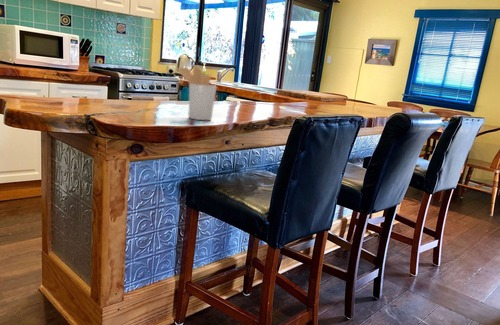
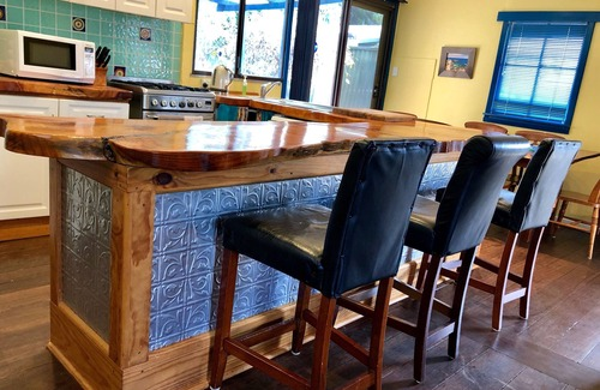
- utensil holder (195, 92)
